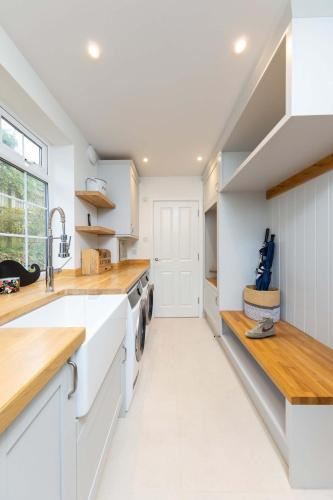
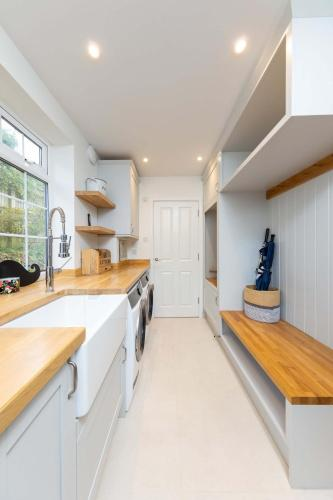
- shoe (260, 327)
